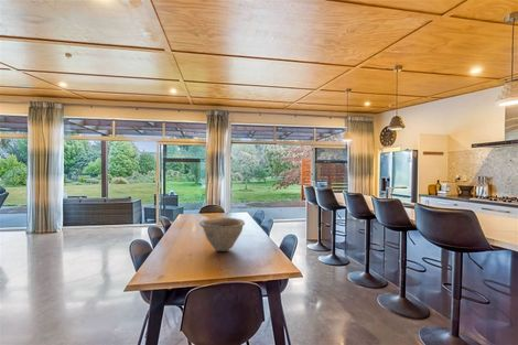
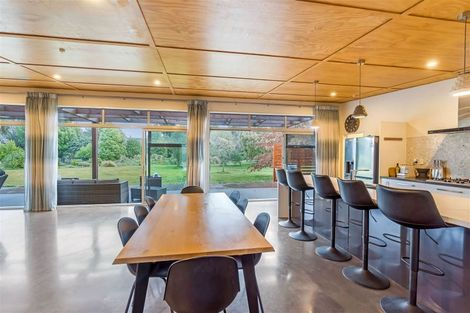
- bowl (223, 236)
